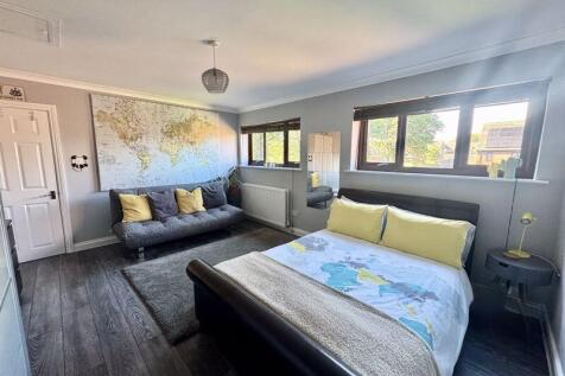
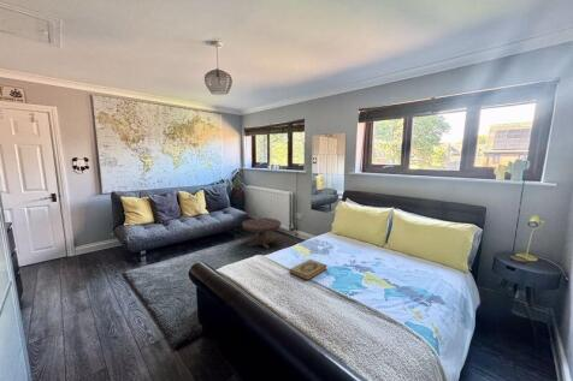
+ hardback book (308, 268)
+ side table (261, 233)
